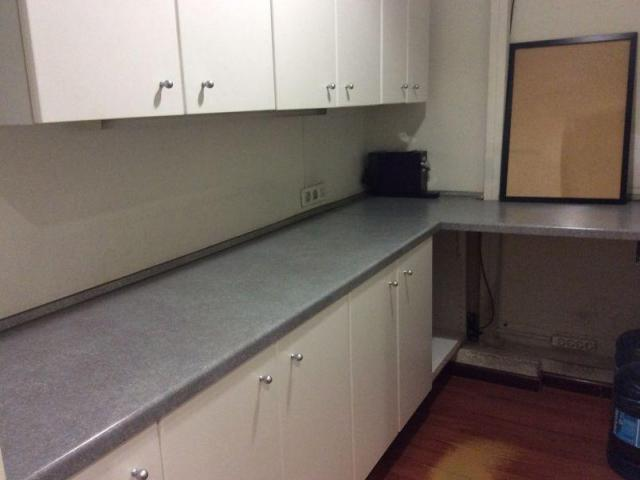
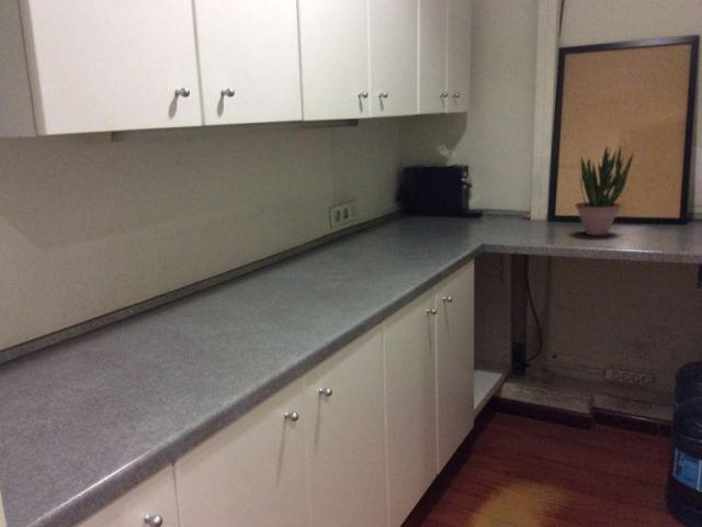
+ potted plant (602, 190)
